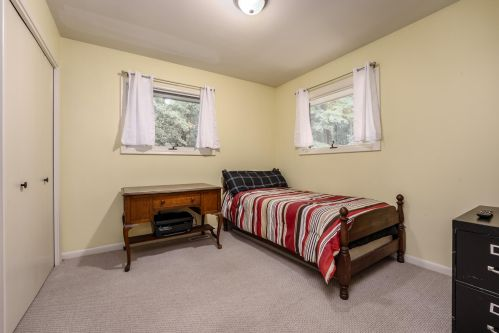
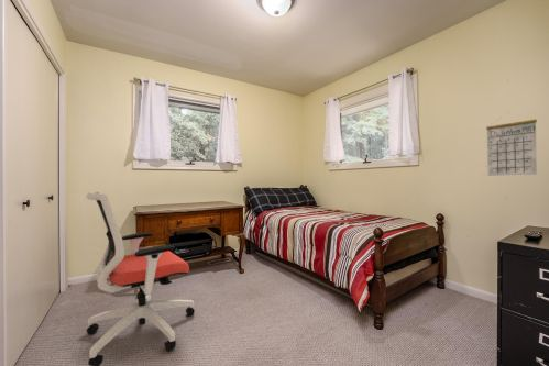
+ office chair (146, 259)
+ calendar (509, 143)
